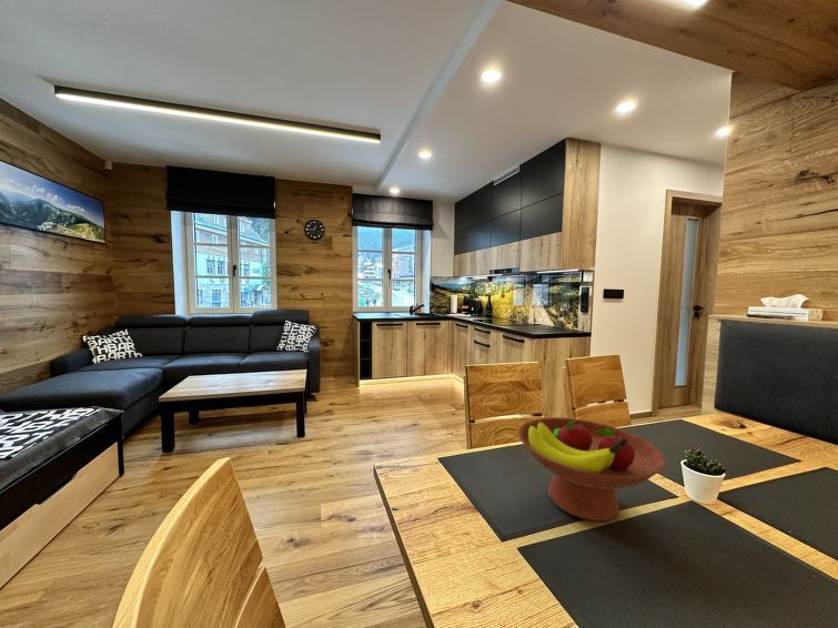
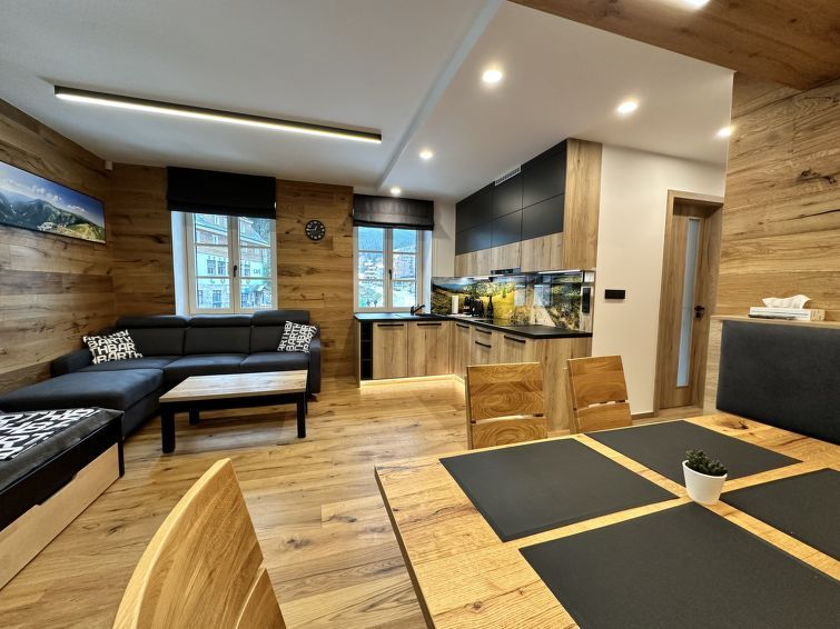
- fruit bowl (584, 459)
